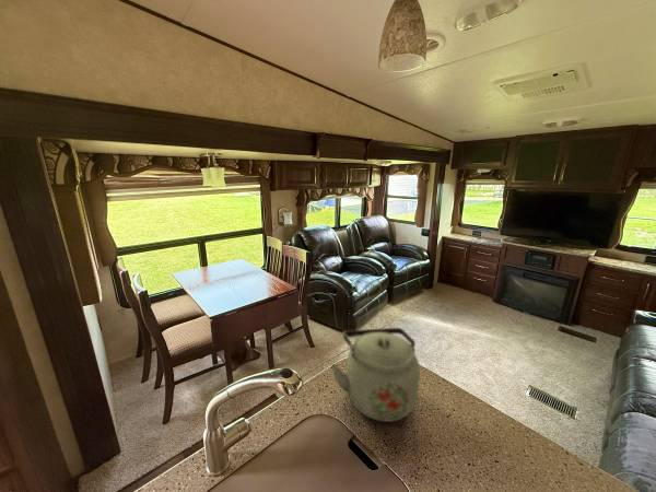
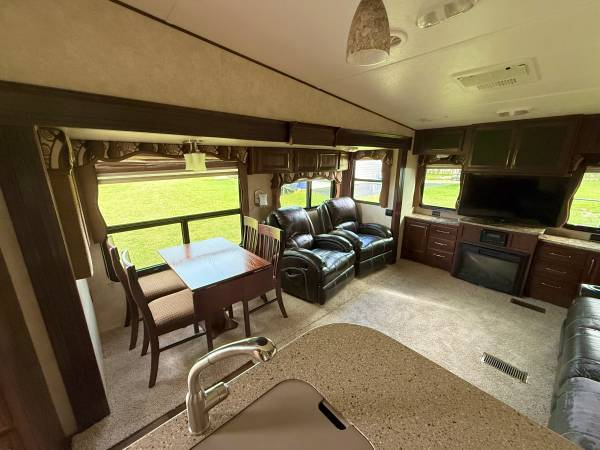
- kettle (373, 368)
